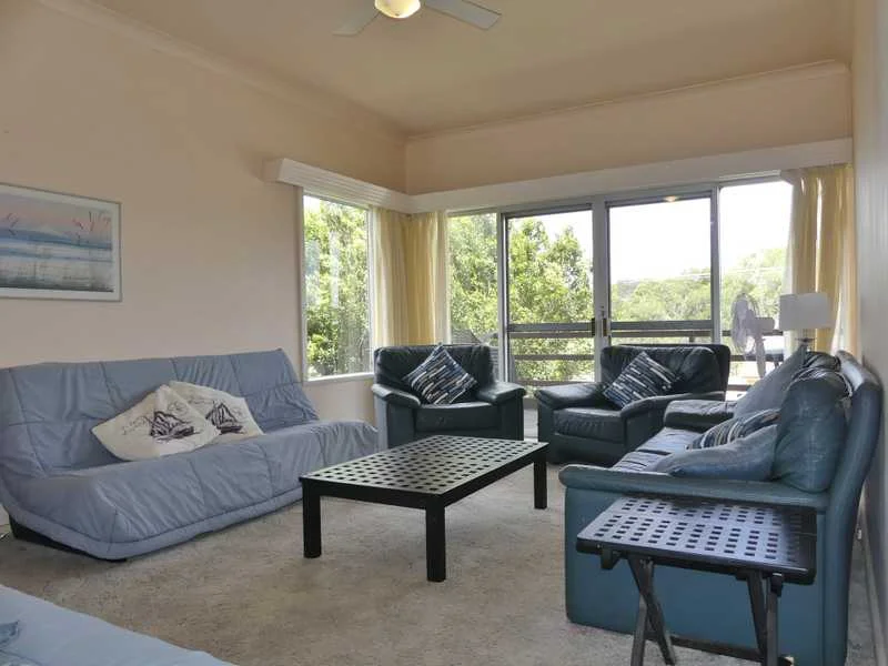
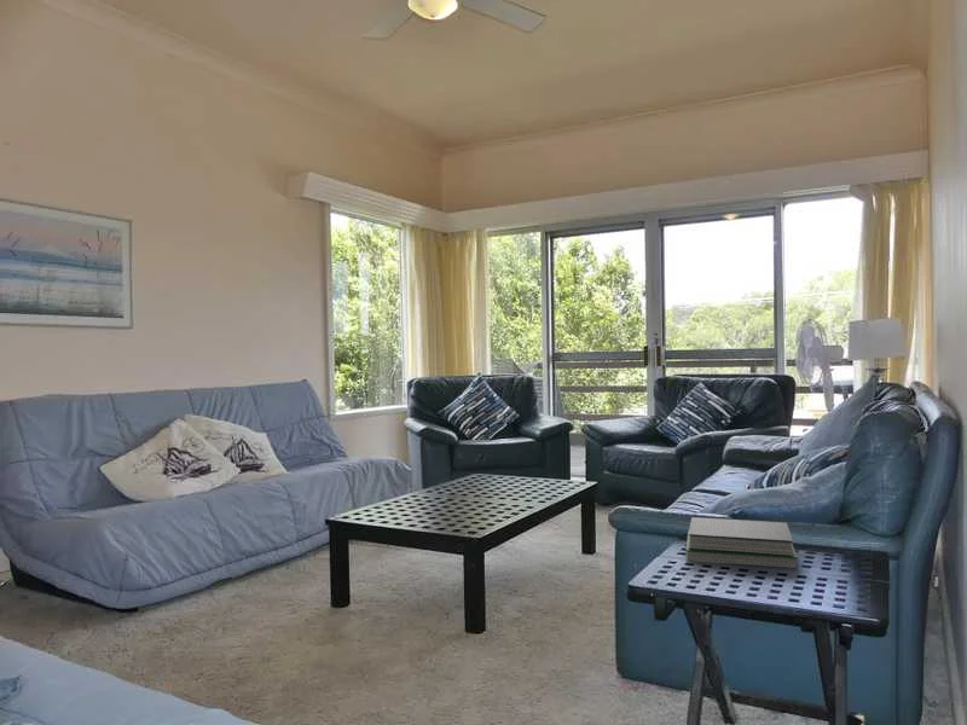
+ book (739, 540)
